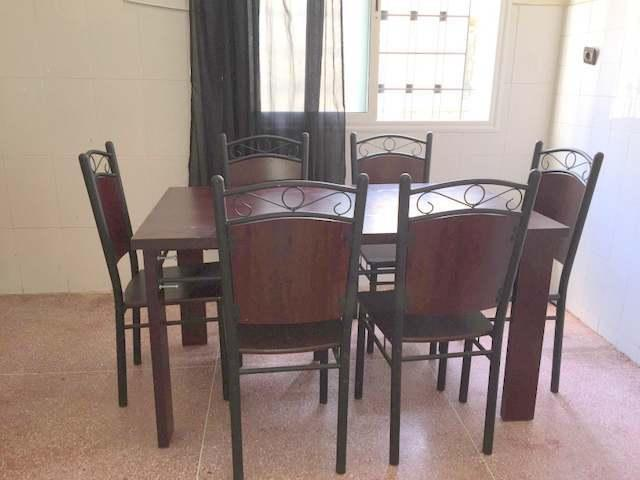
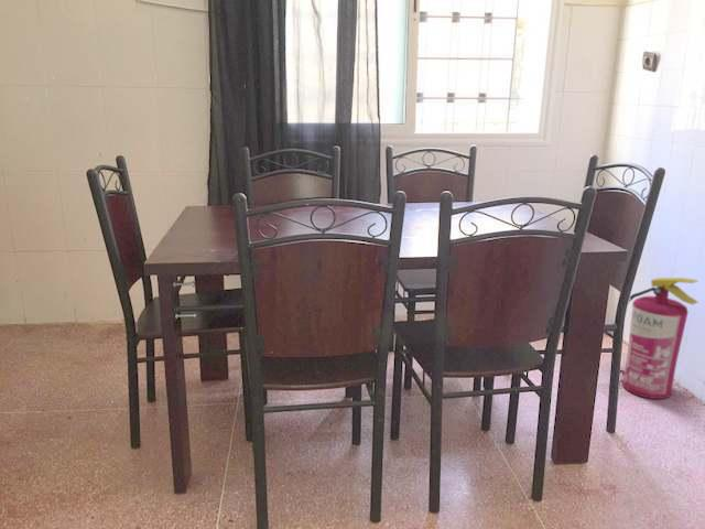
+ fire extinguisher (652, 332)
